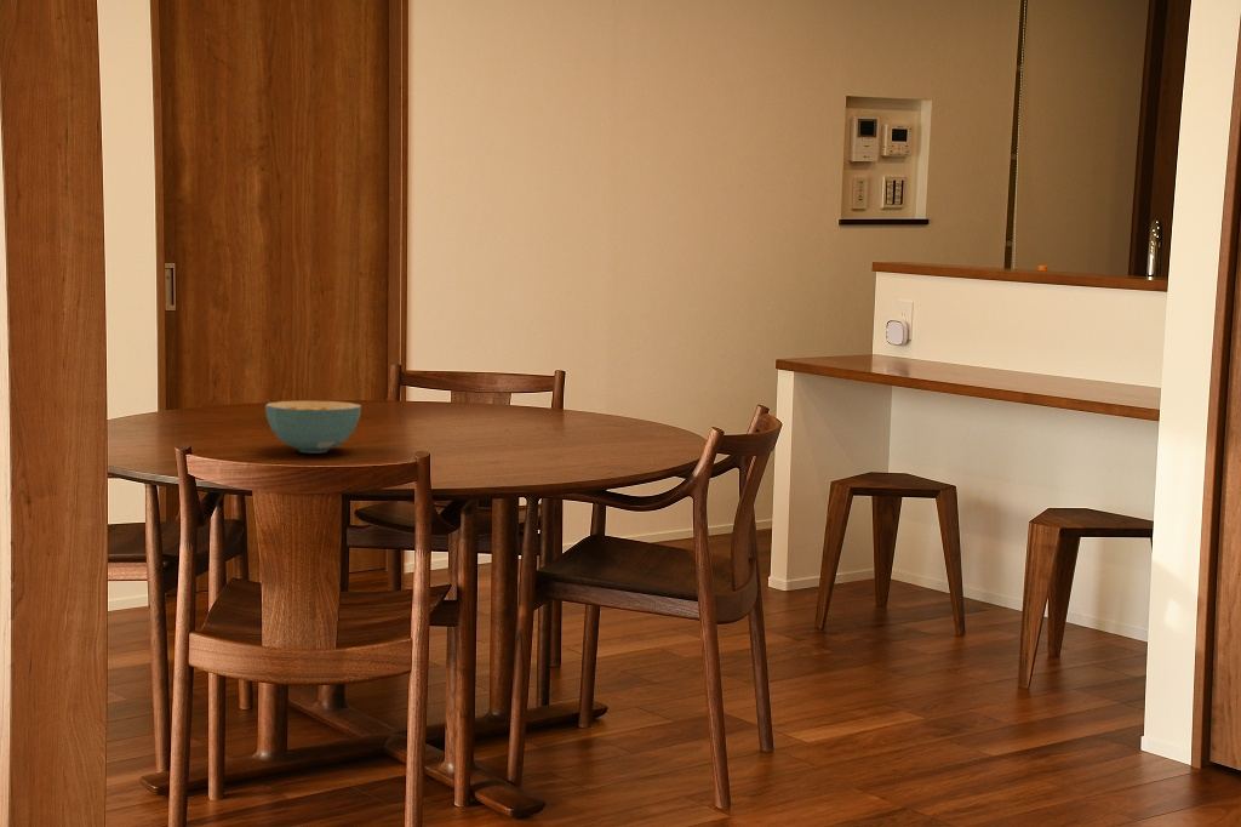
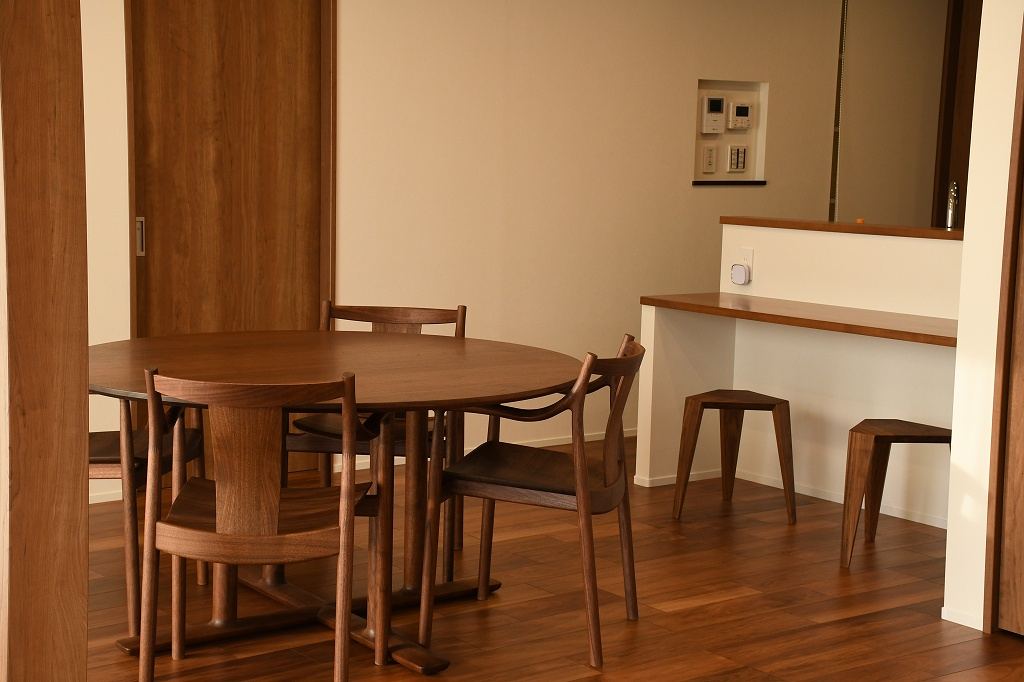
- cereal bowl (313, 428)
